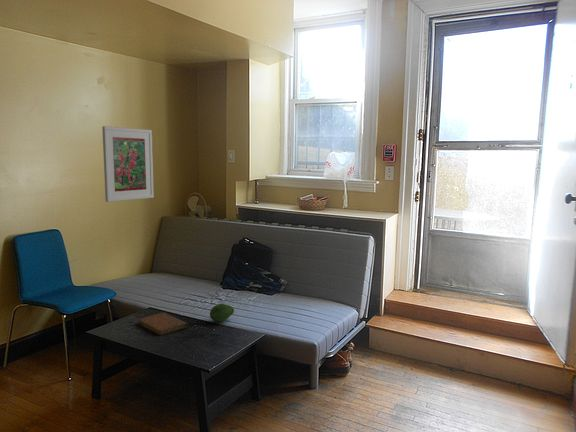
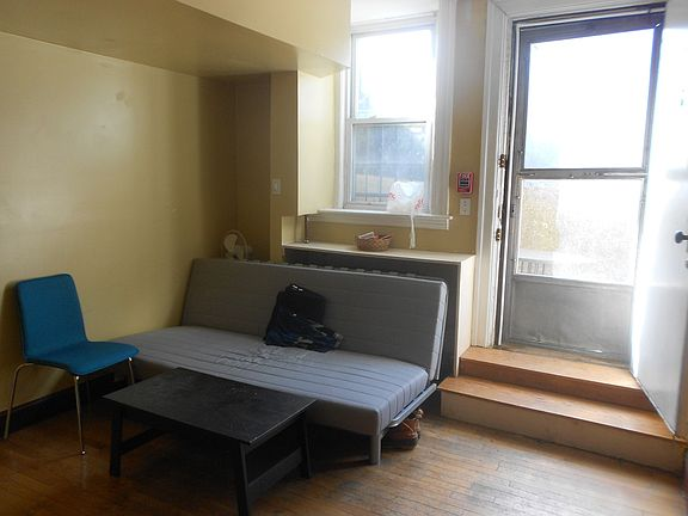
- notebook (162, 323)
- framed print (129, 164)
- fruit (222, 312)
